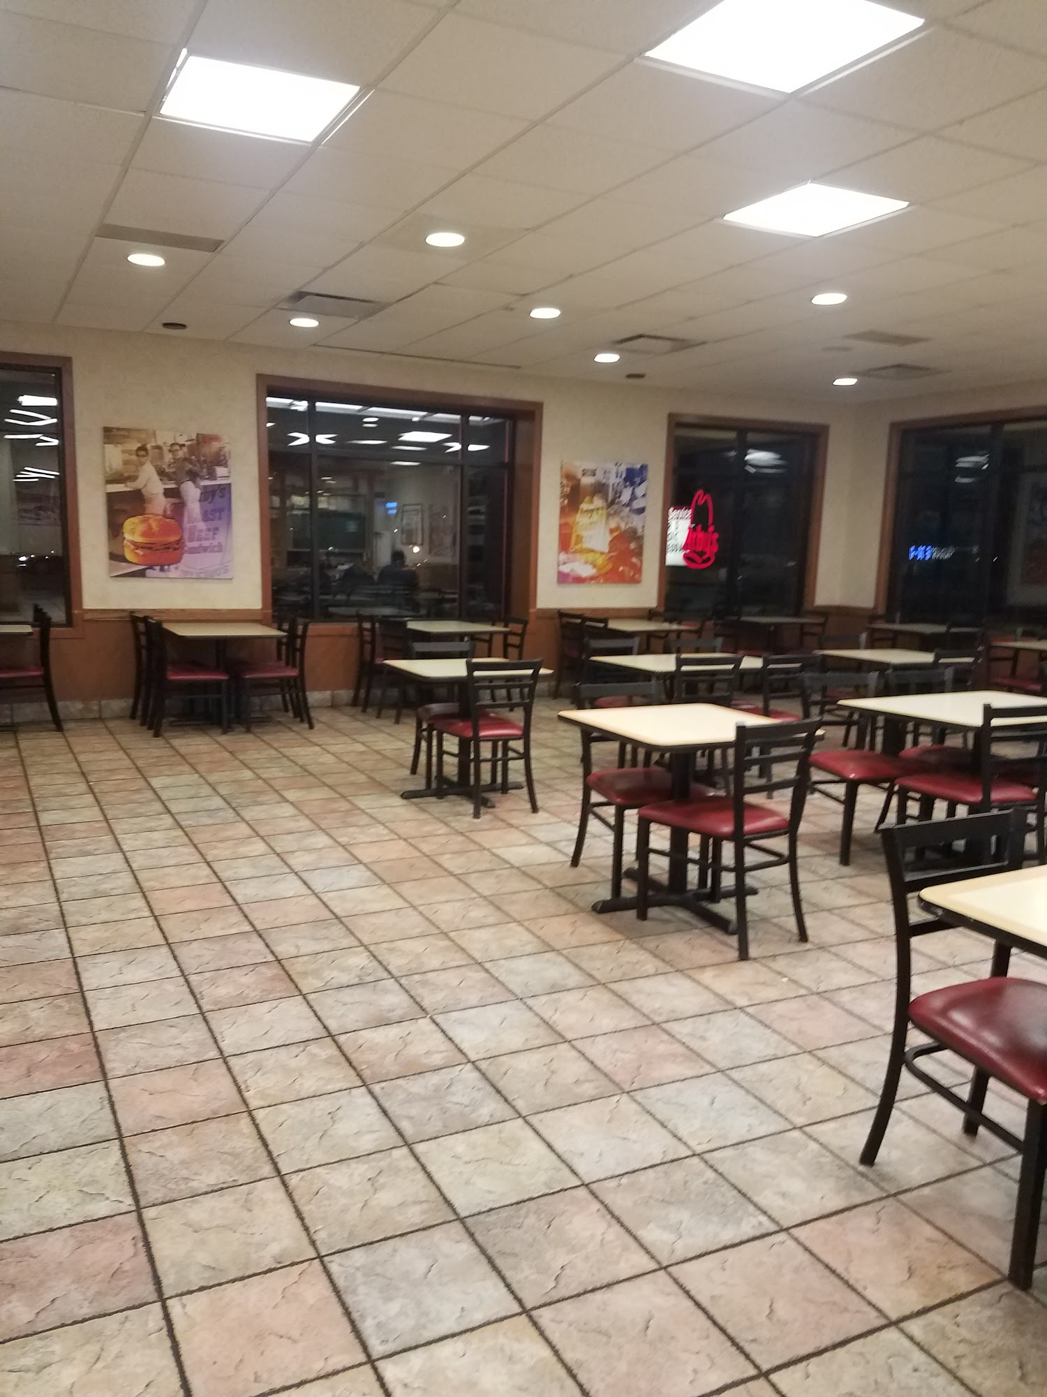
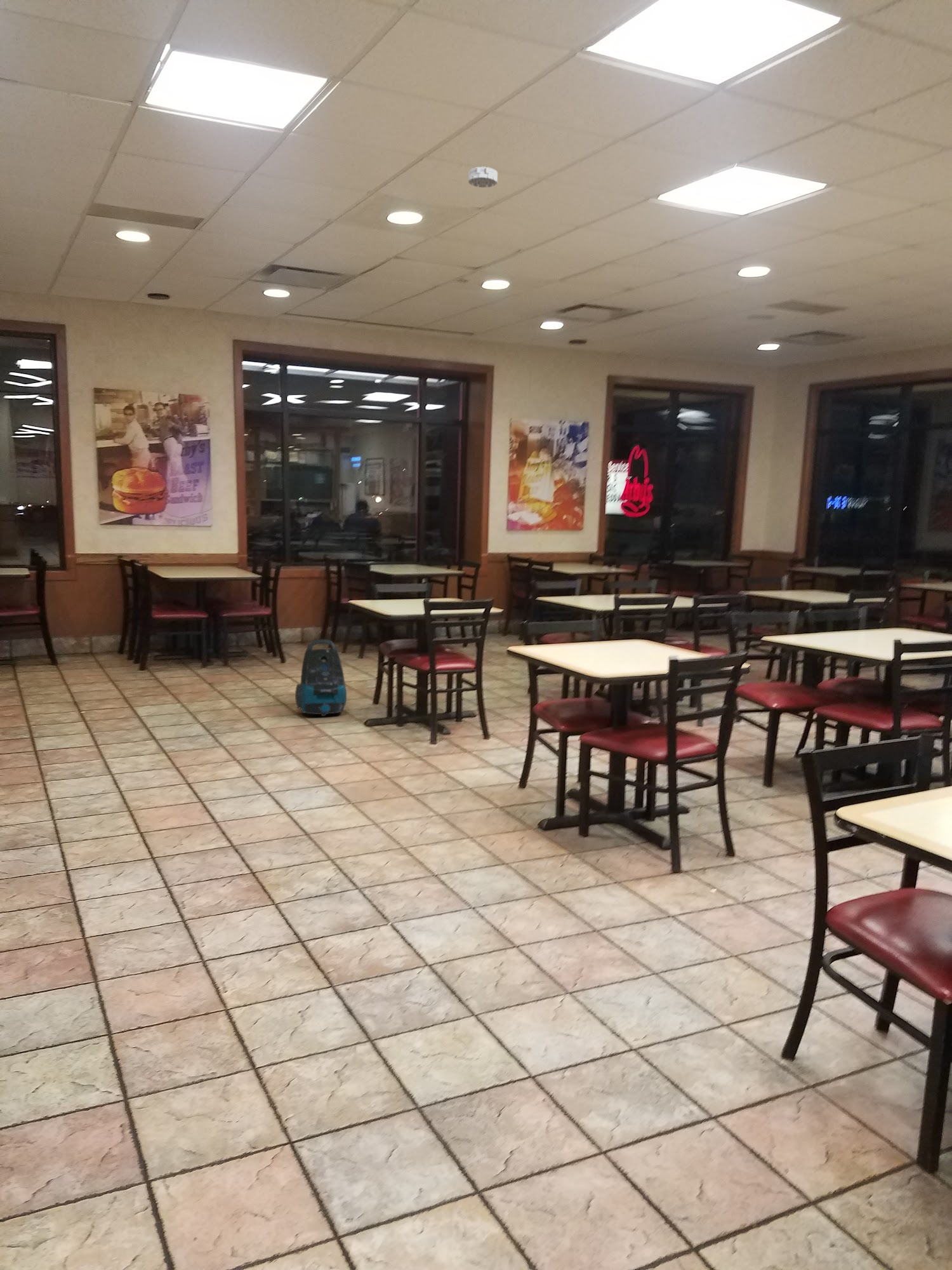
+ smoke detector (483, 177)
+ vacuum cleaner (322, 677)
